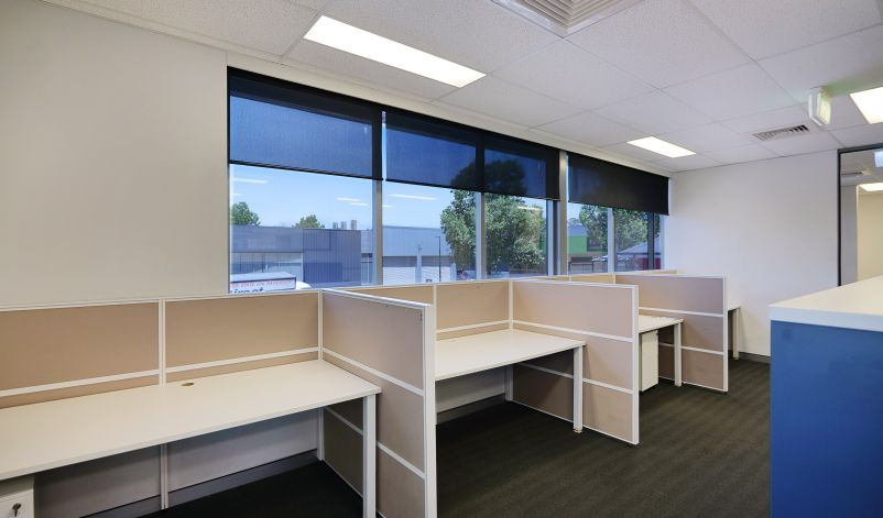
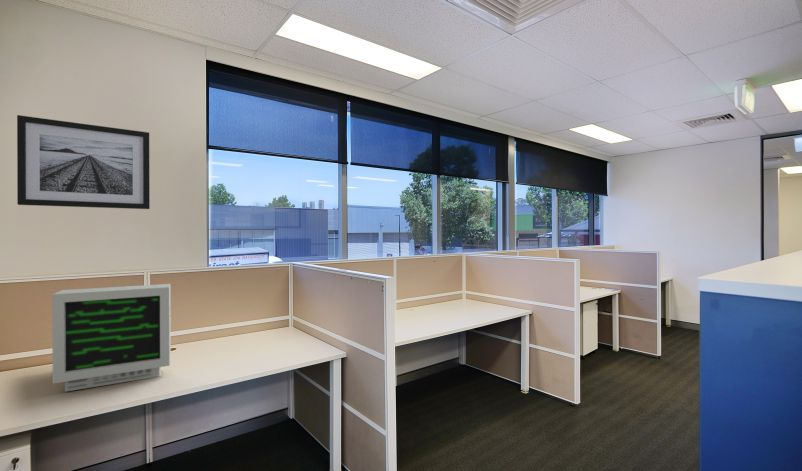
+ computer monitor (121, 328)
+ wall art (88, 166)
